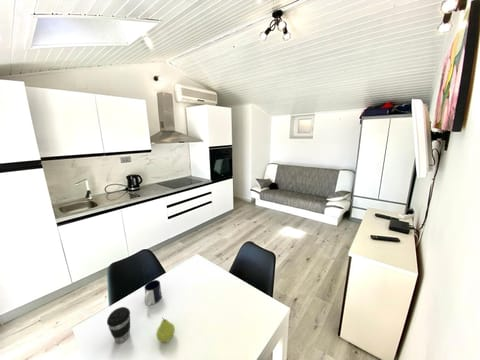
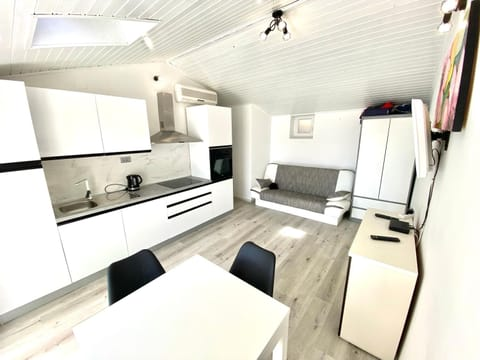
- mug (151, 294)
- fruit (165, 327)
- coffee cup (120, 325)
